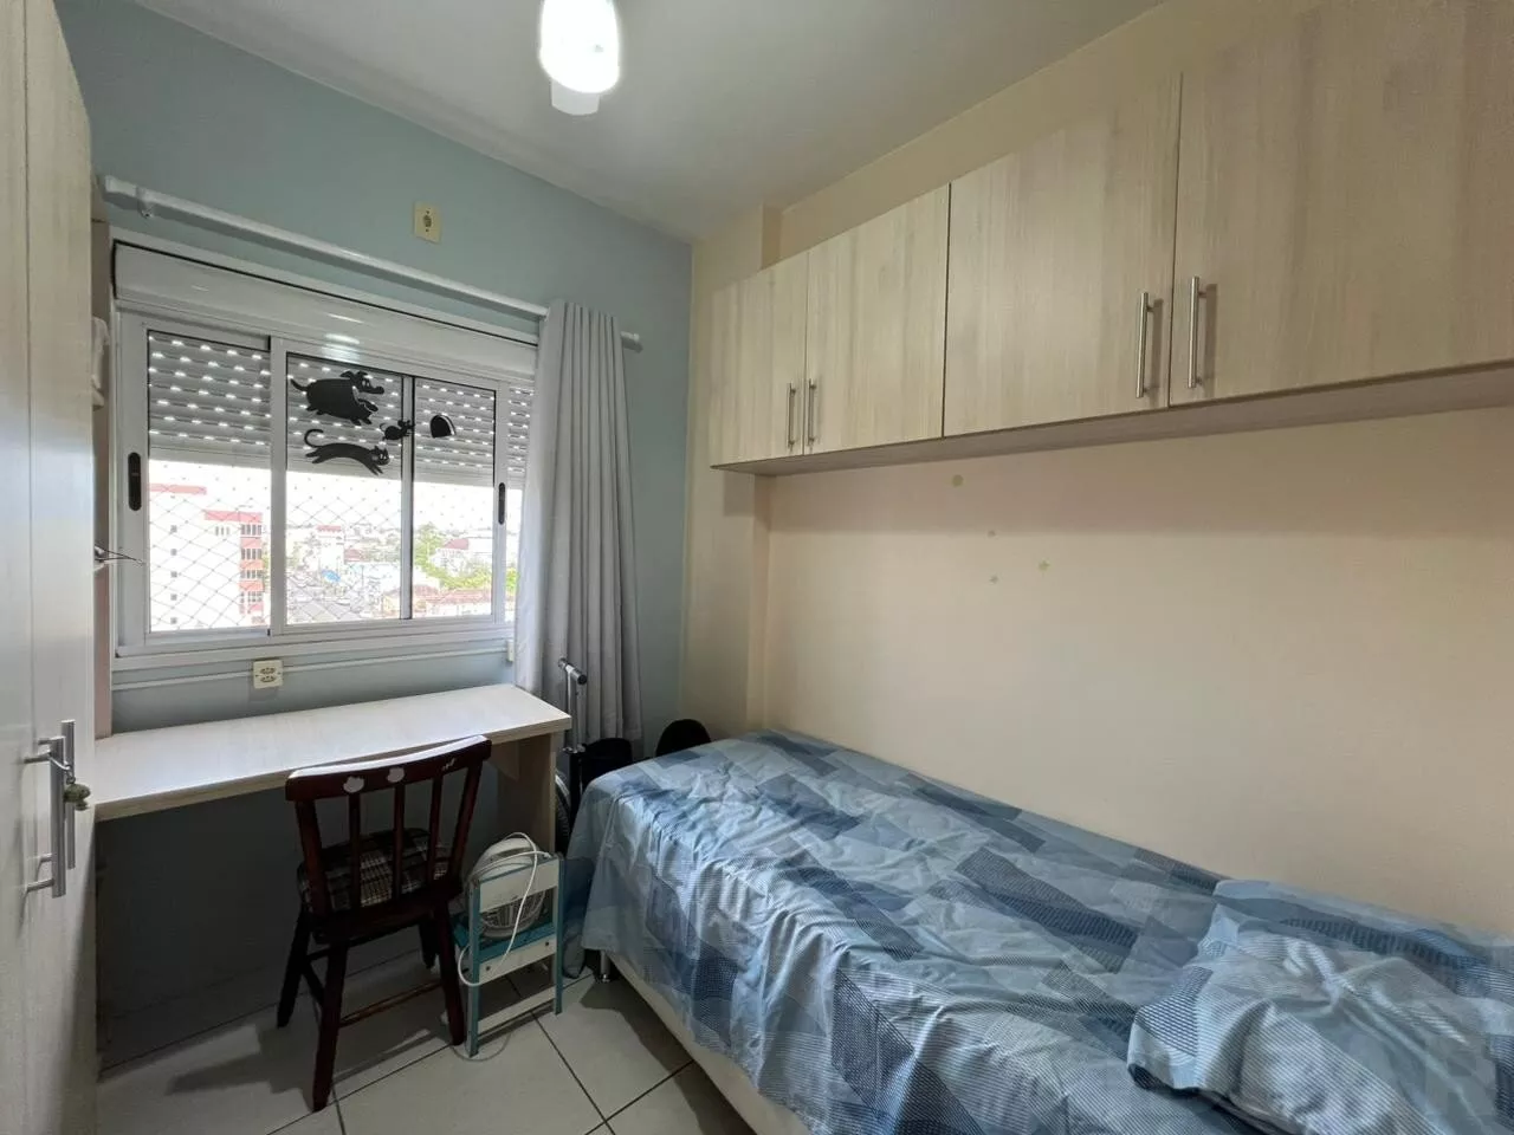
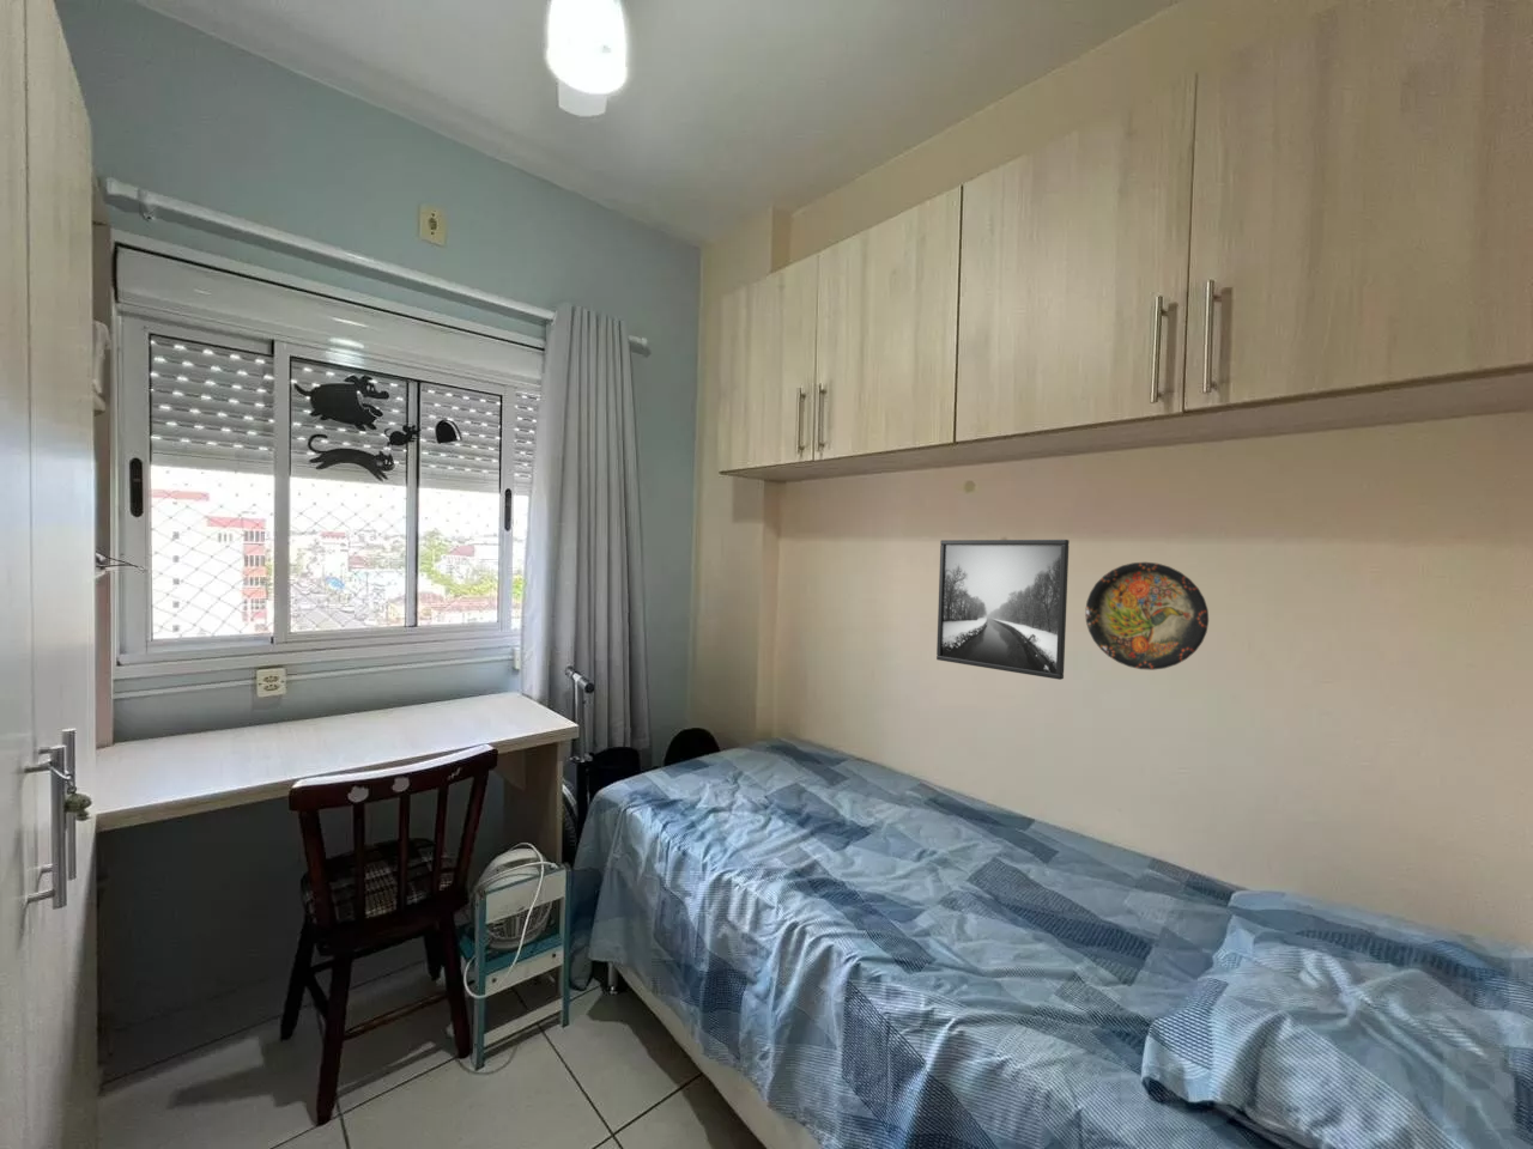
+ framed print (997, 605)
+ decorative plate (1144, 616)
